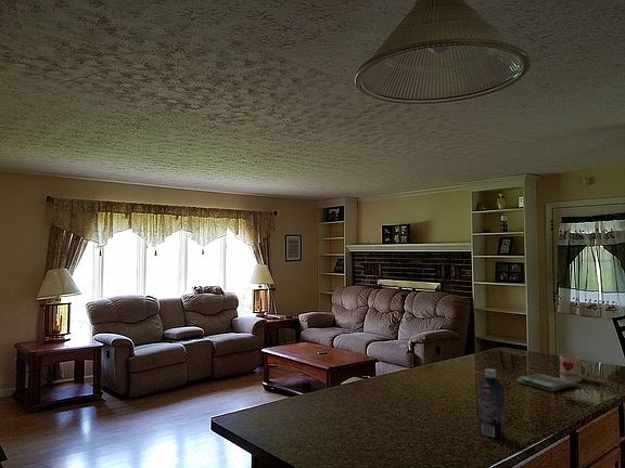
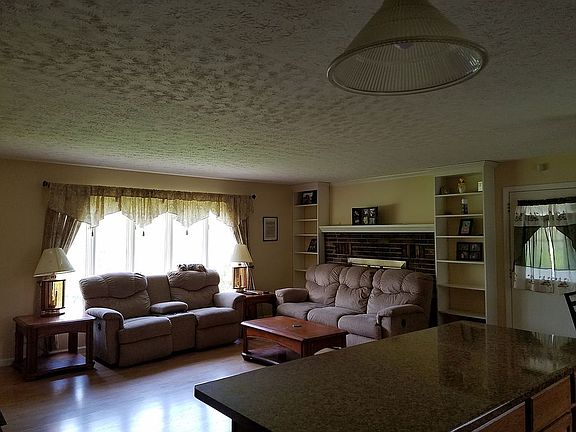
- bottle (490, 402)
- dish towel (546, 380)
- mug (574, 368)
